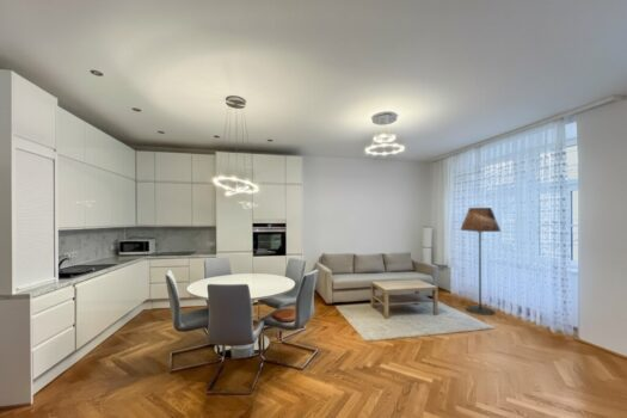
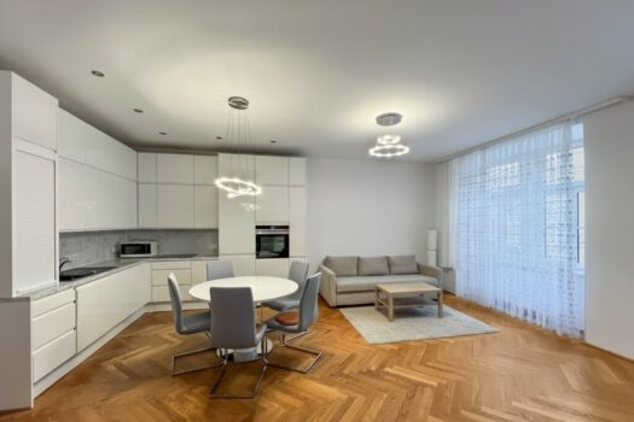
- floor lamp (479, 259)
